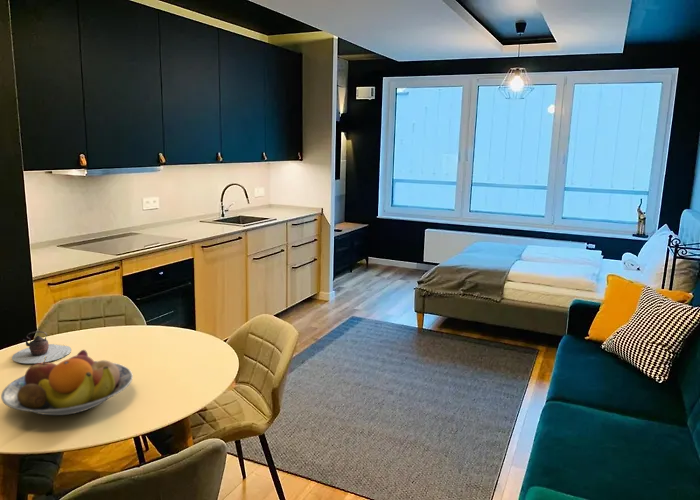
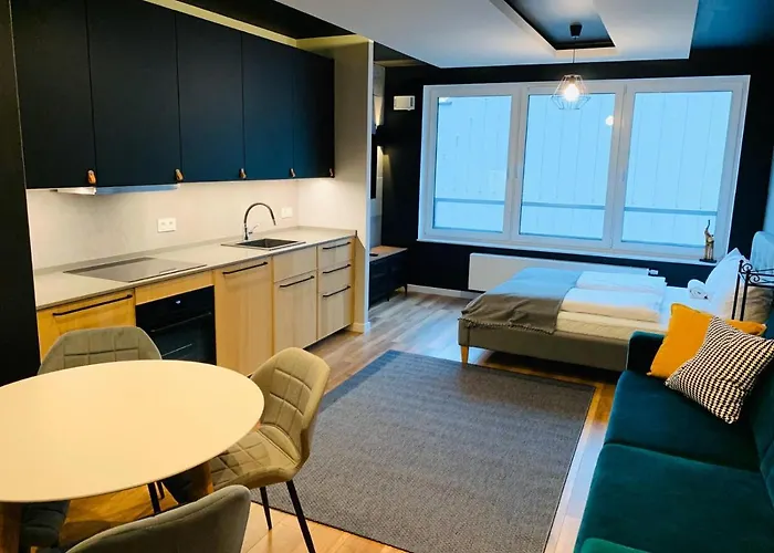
- fruit bowl (69, 378)
- teapot (41, 342)
